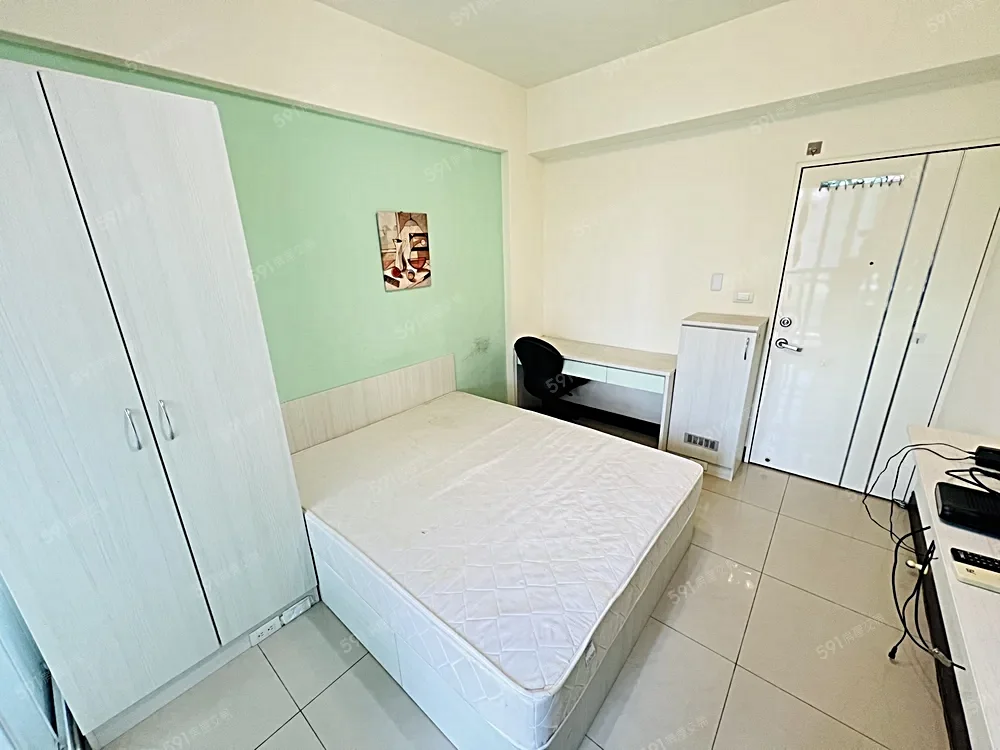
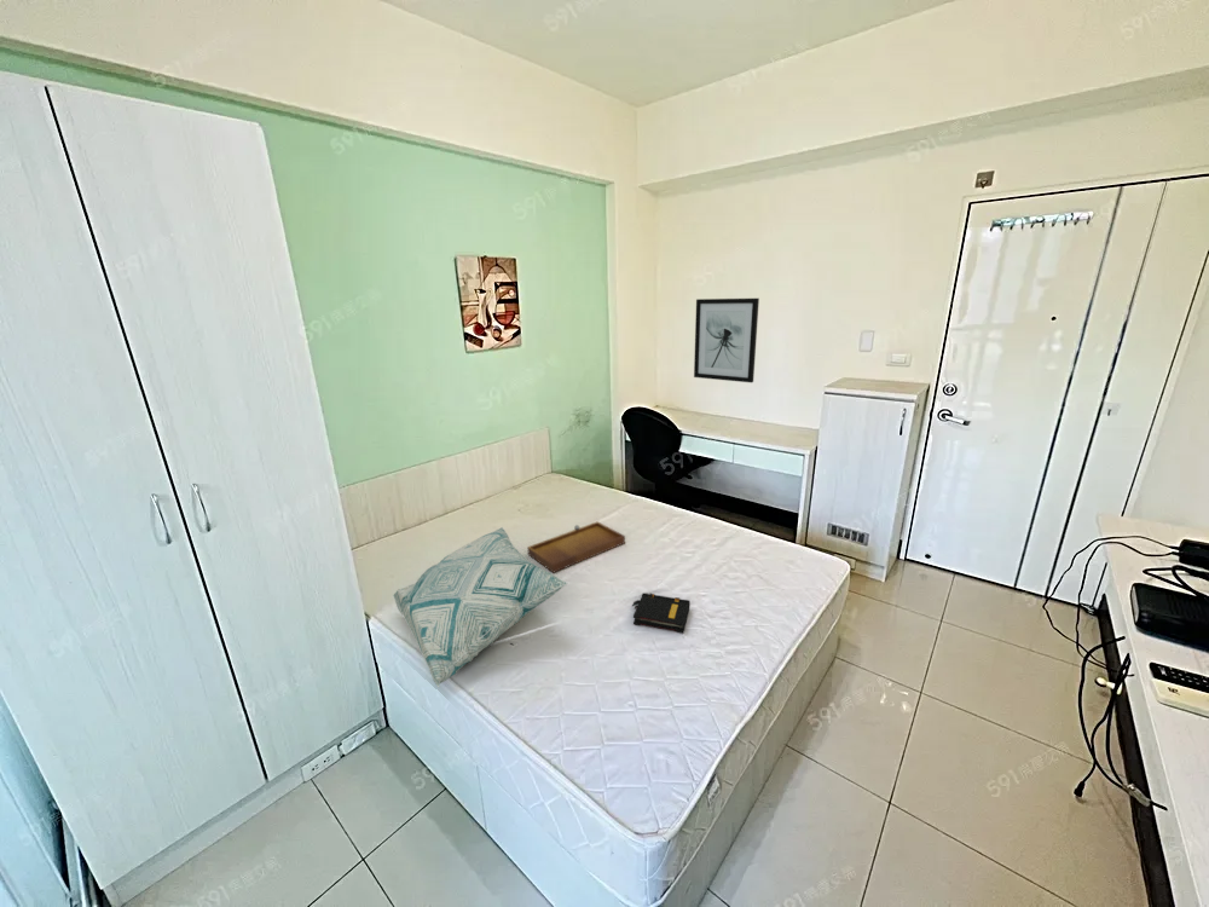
+ tray (577, 535)
+ decorative pillow (475, 594)
+ book (658, 610)
+ wall art (724, 340)
